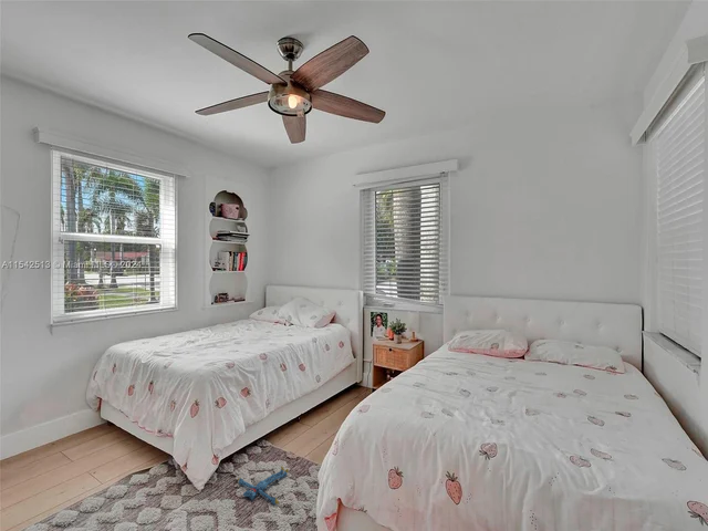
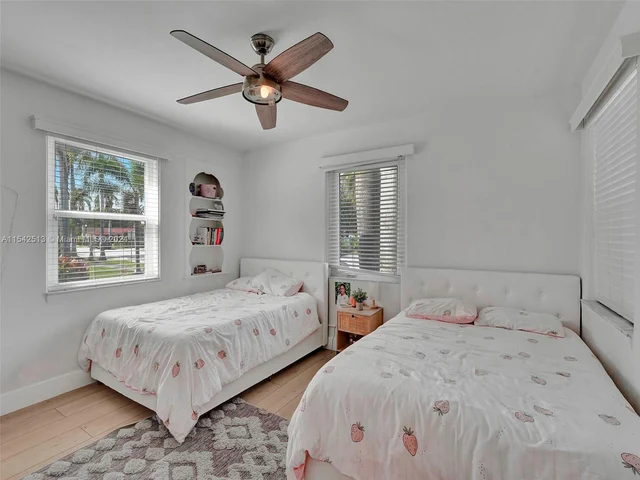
- plush toy (267, 482)
